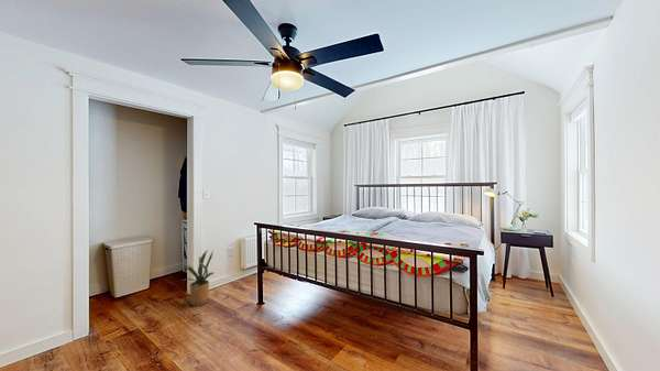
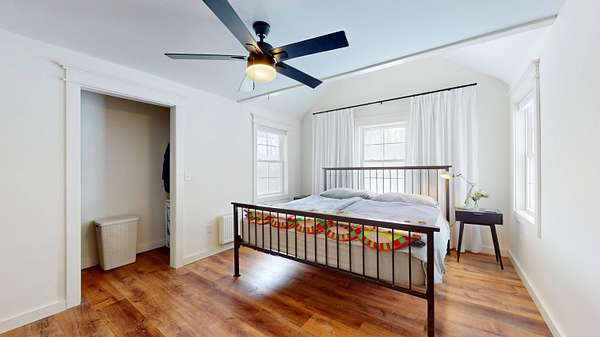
- house plant (197, 277)
